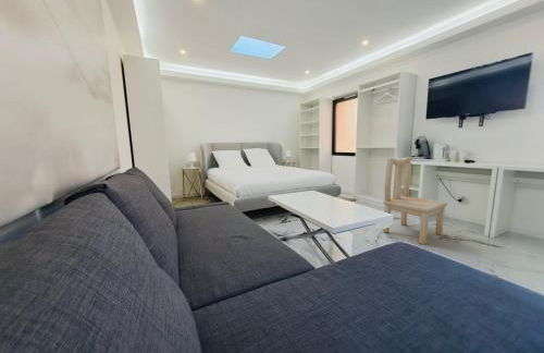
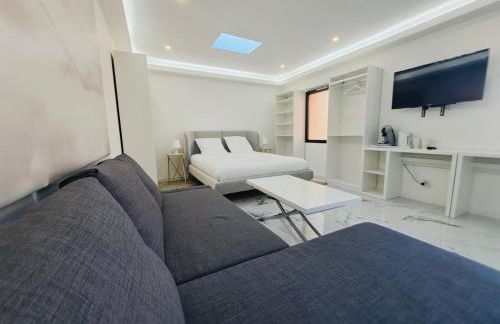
- chair (415, 197)
